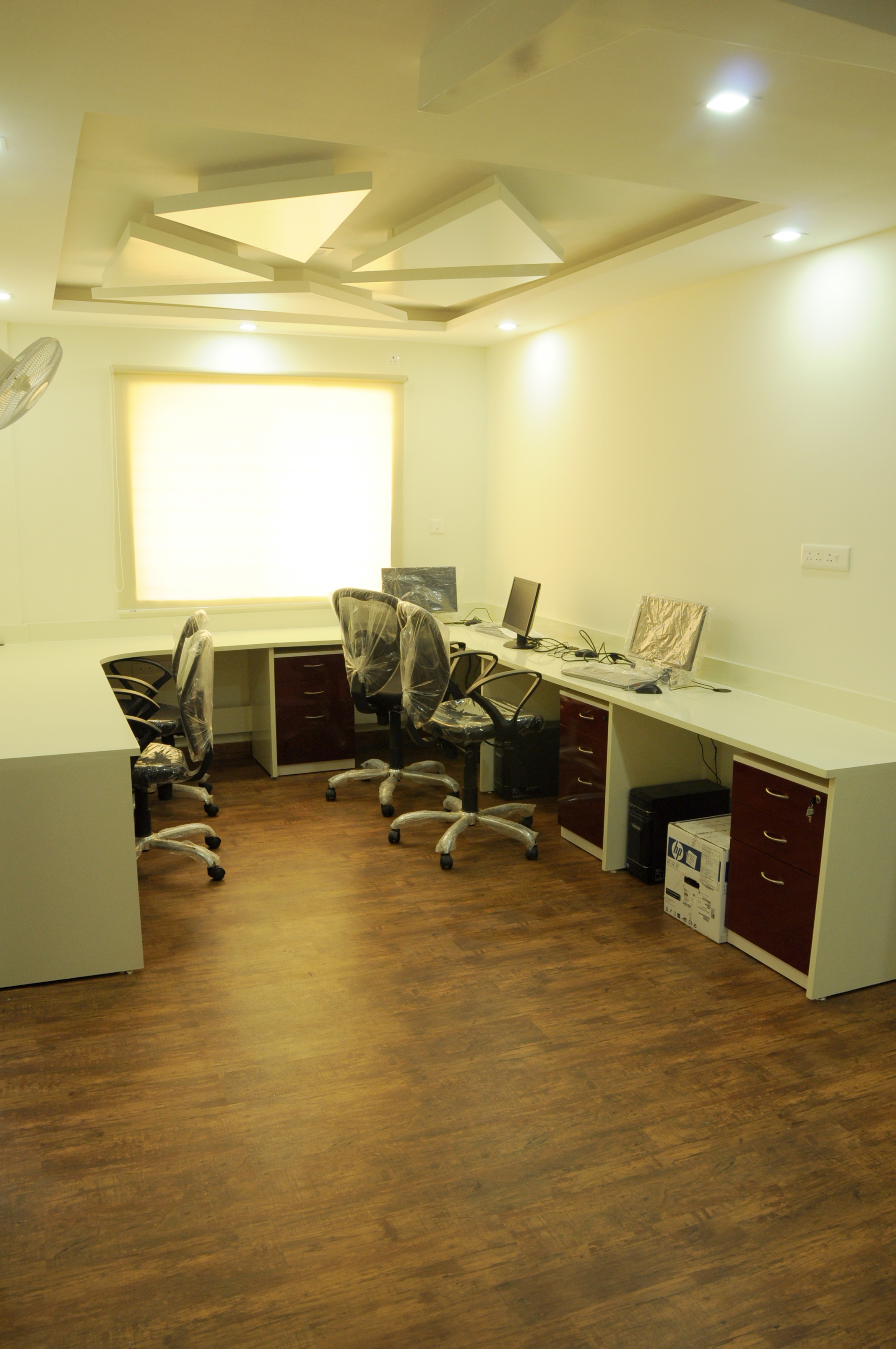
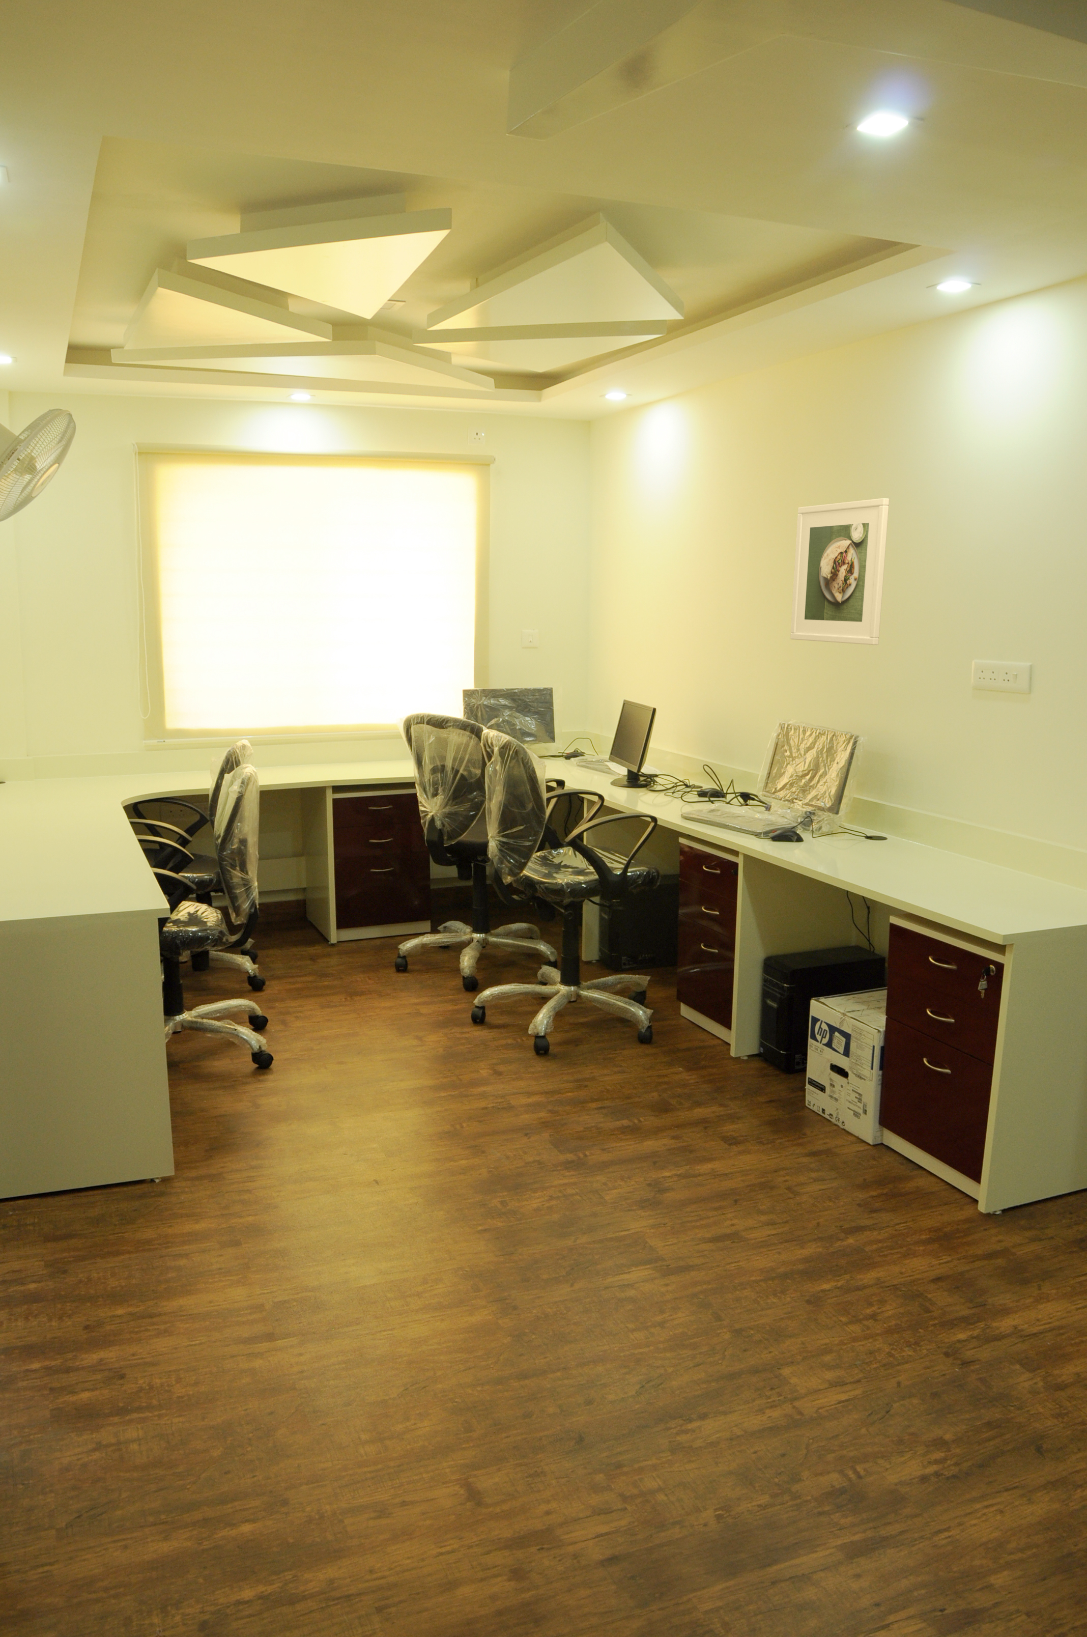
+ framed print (836, 573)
